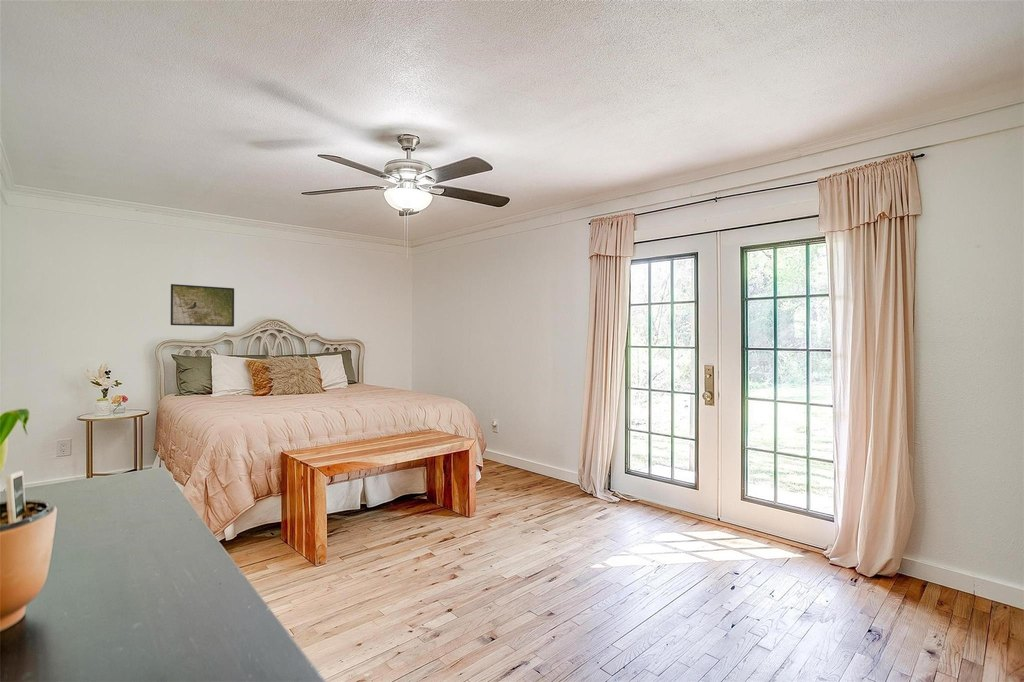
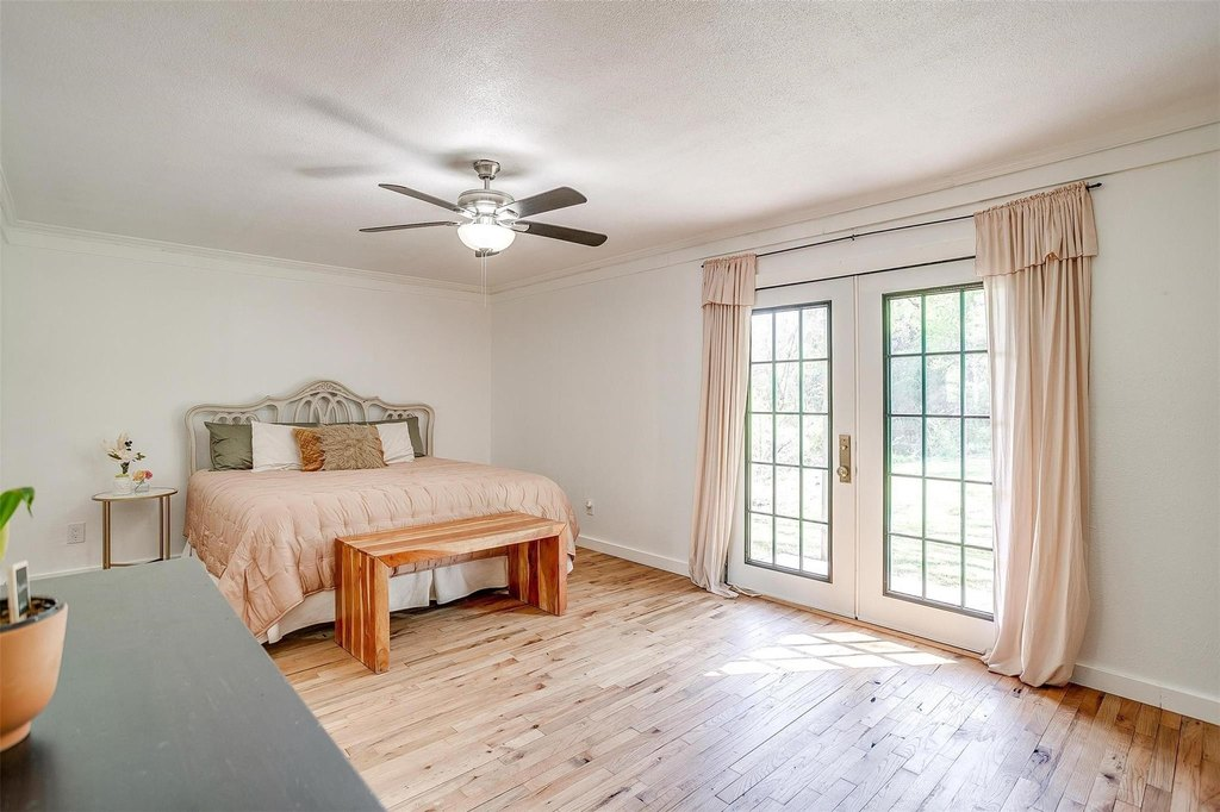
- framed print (203, 306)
